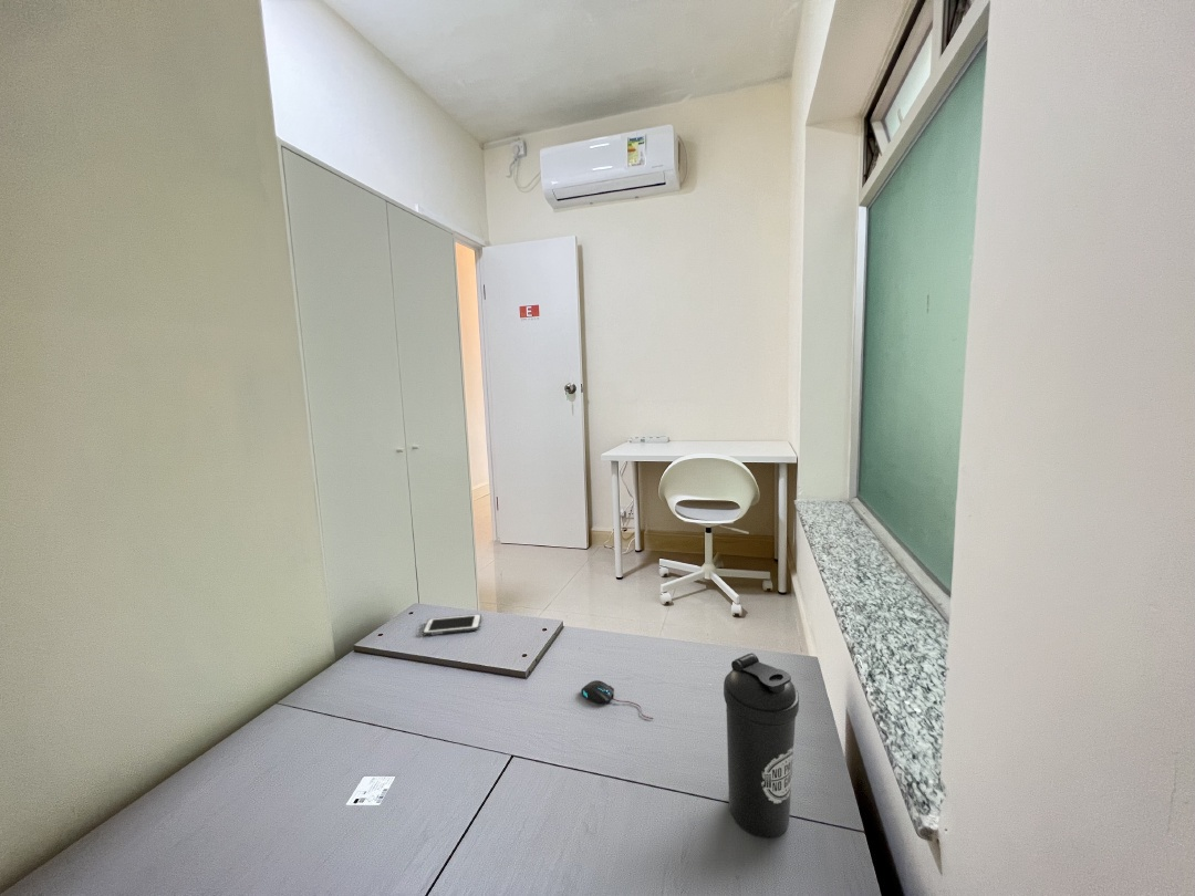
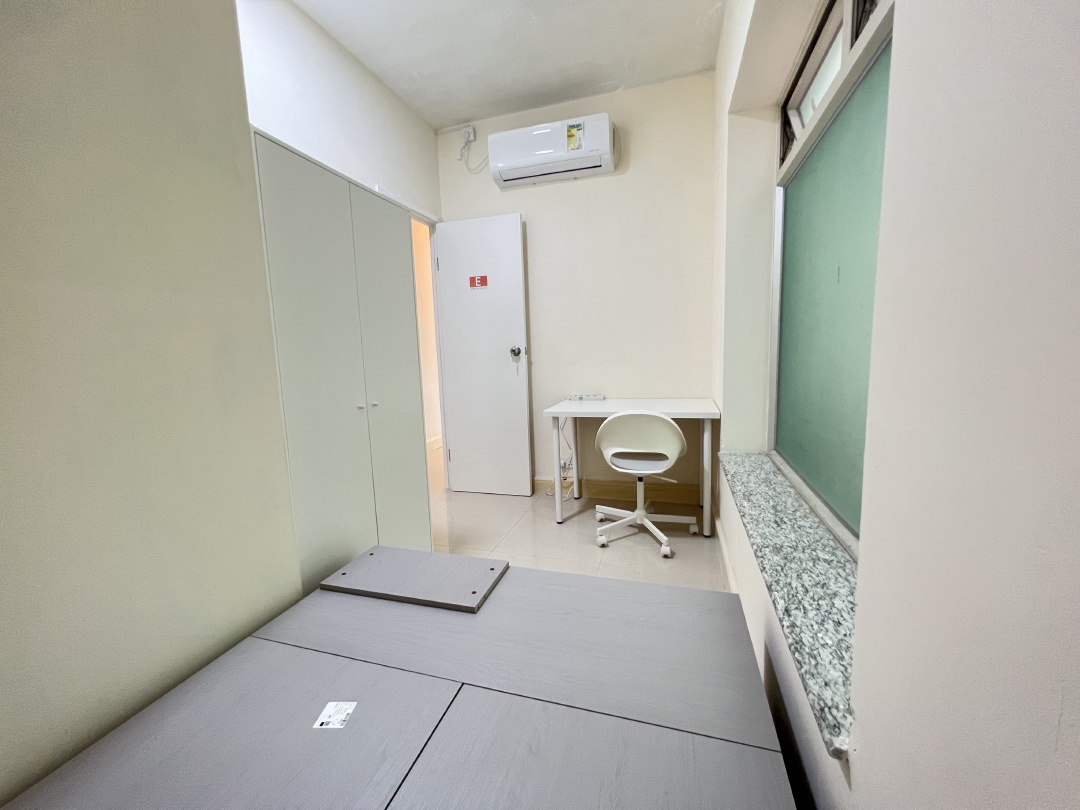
- cell phone (453, 624)
- mouse (613, 698)
- water bottle (759, 740)
